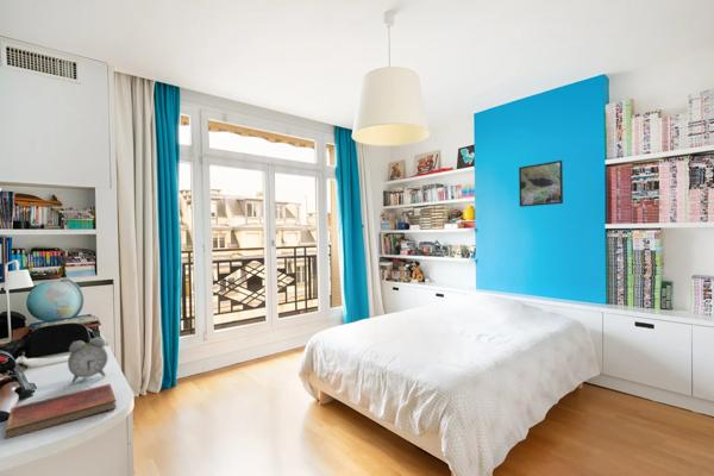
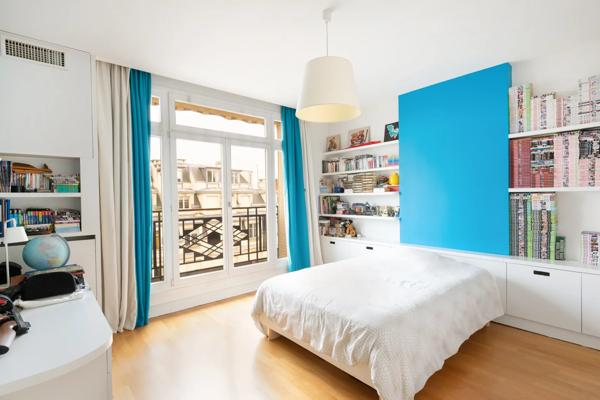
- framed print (539, 184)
- diary (64, 407)
- alarm clock (88, 358)
